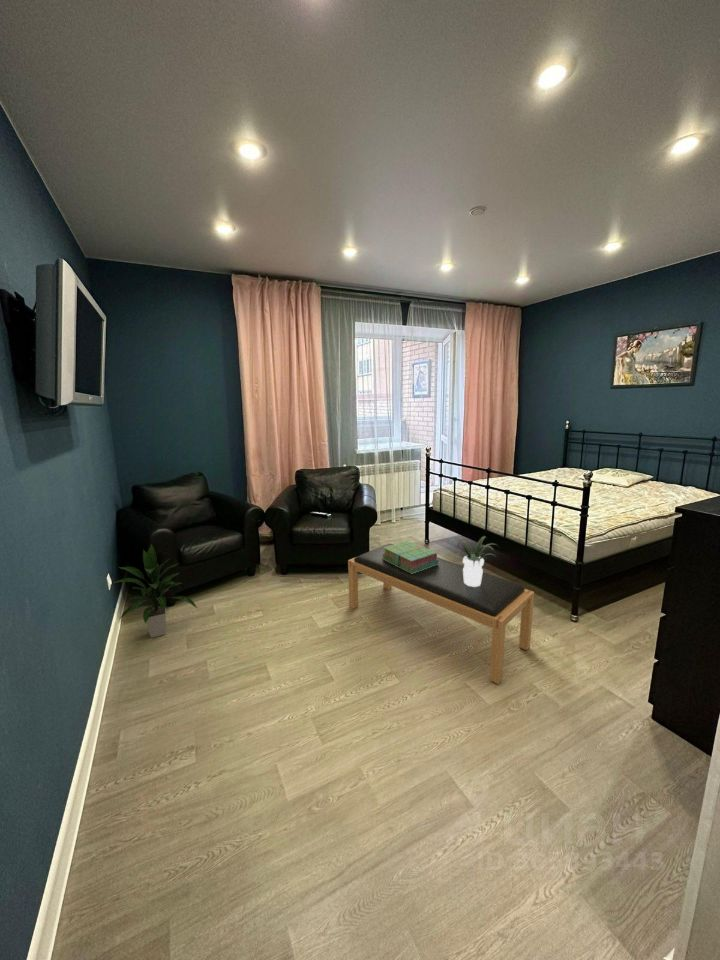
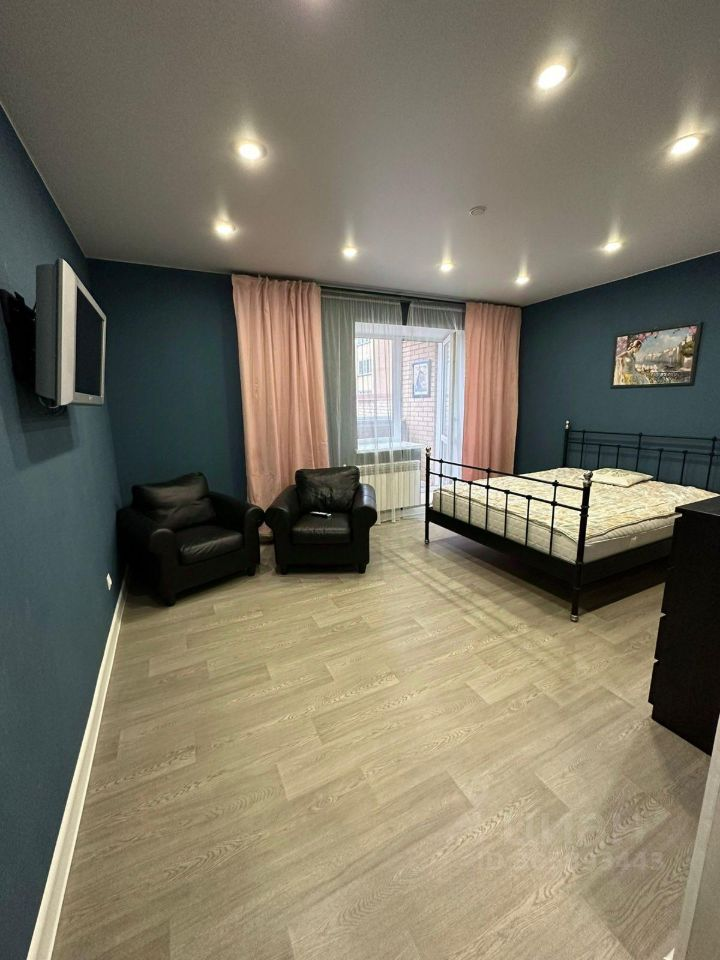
- stack of books (409, 555)
- bench (431, 596)
- indoor plant (155, 592)
- potted plant (471, 561)
